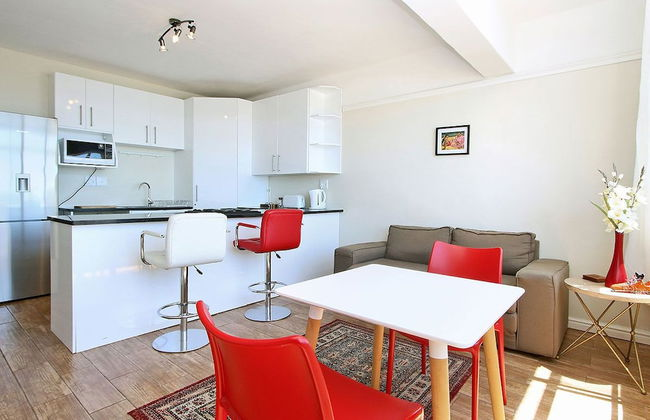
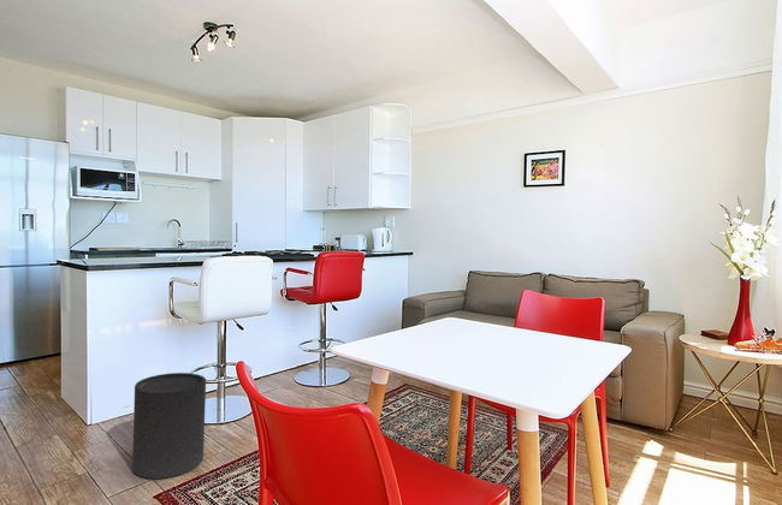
+ trash can (170, 422)
